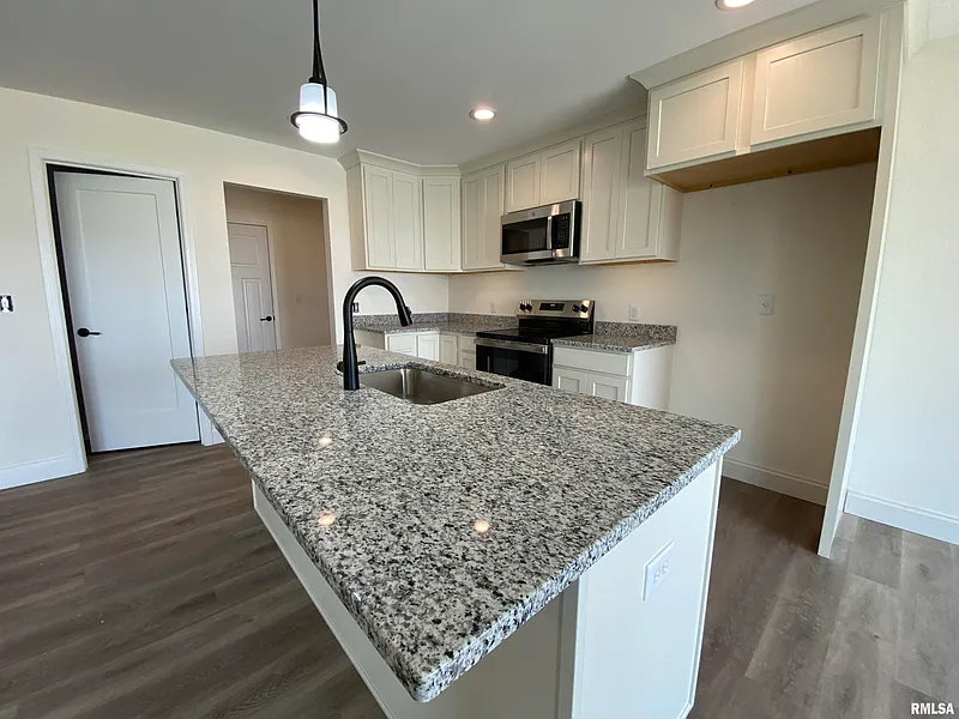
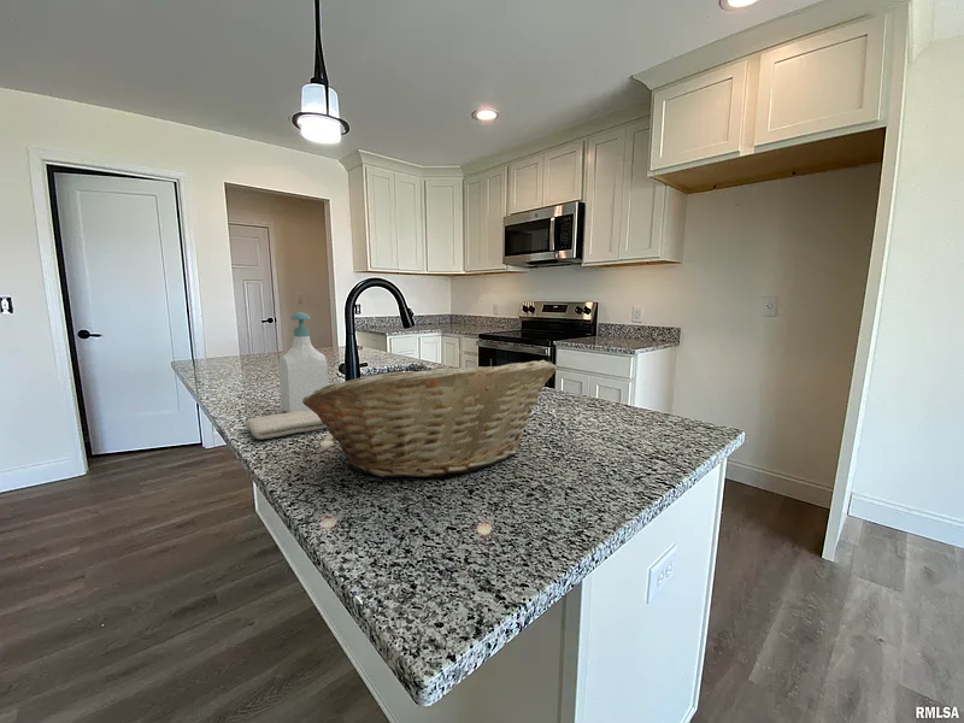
+ fruit basket (437, 405)
+ washcloth (290, 422)
+ soap bottle (301, 360)
